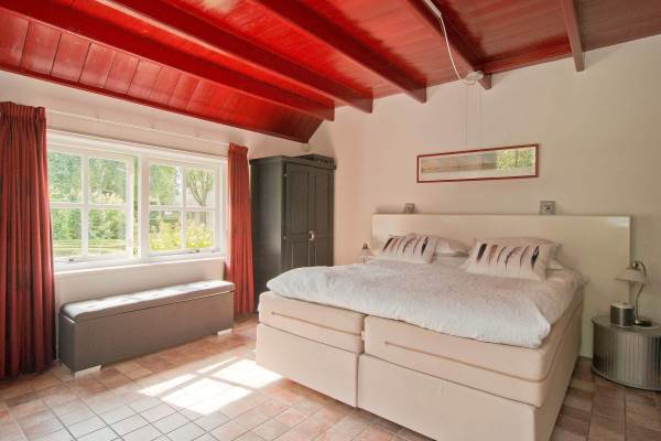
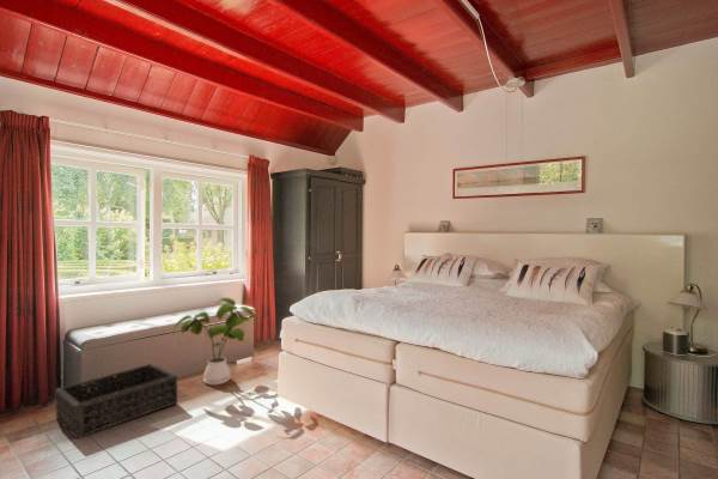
+ basket (118, 395)
+ house plant (226, 338)
